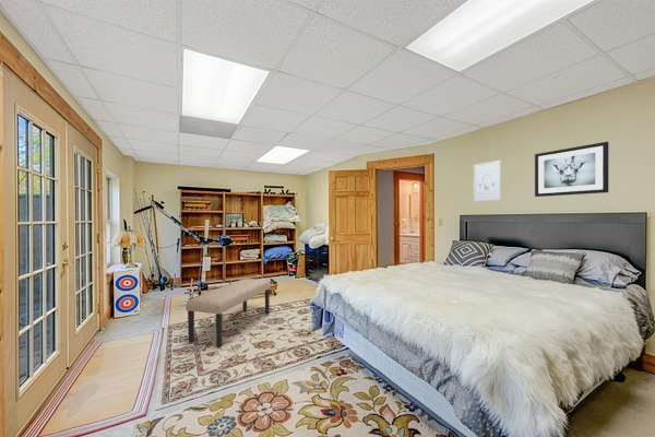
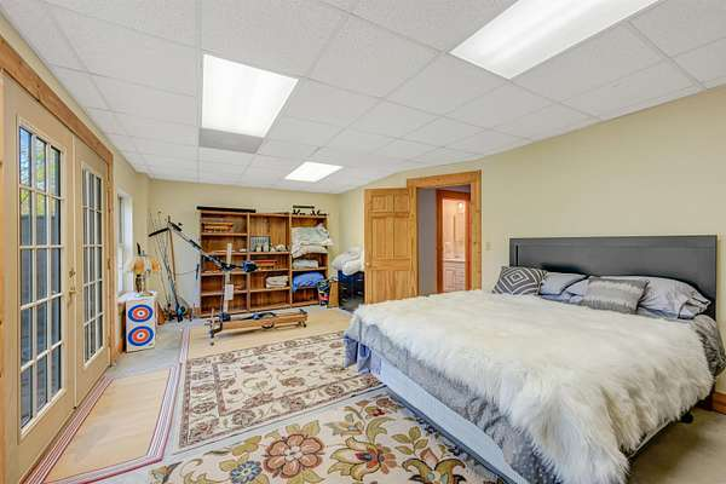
- wall art (486, 181)
- bench (234, 306)
- wall art (568, 172)
